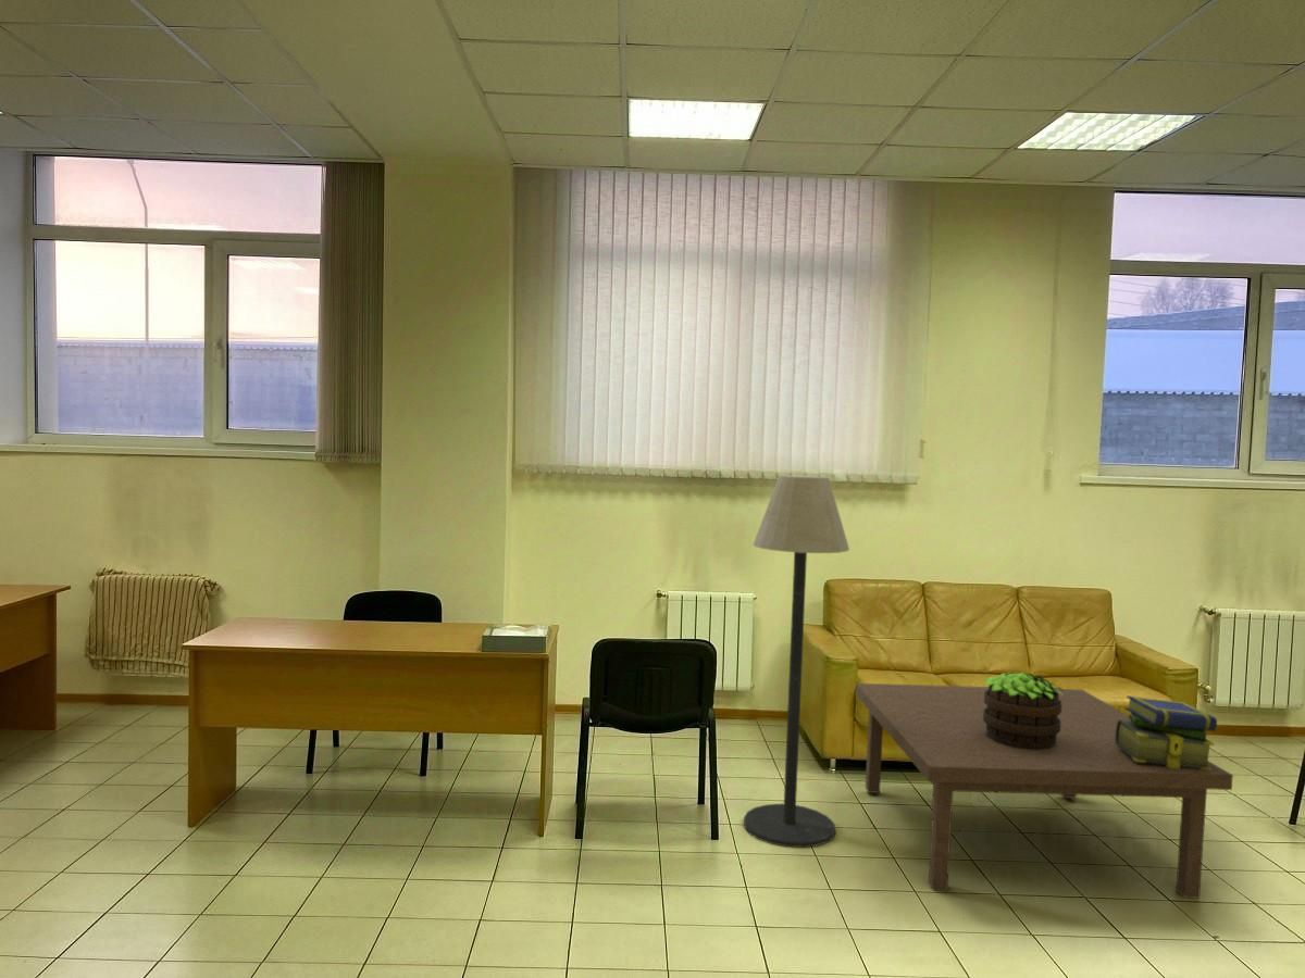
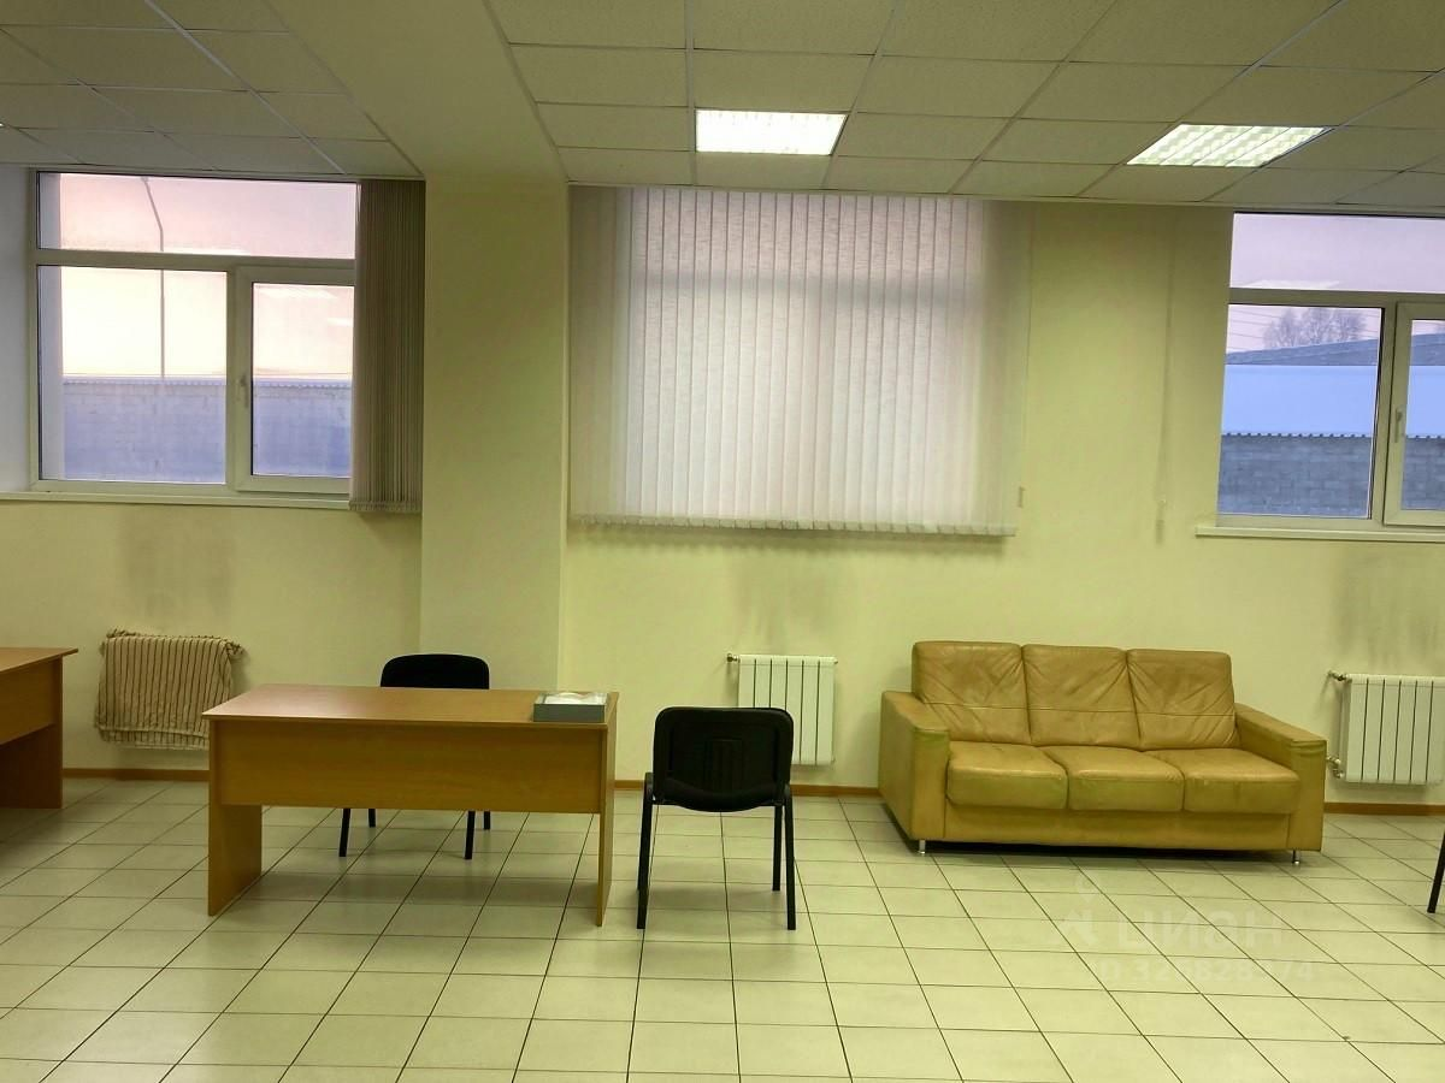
- stack of books (1165, 729)
- floor lamp (796, 653)
- coffee table (1014, 779)
- potted plant (1021, 705)
